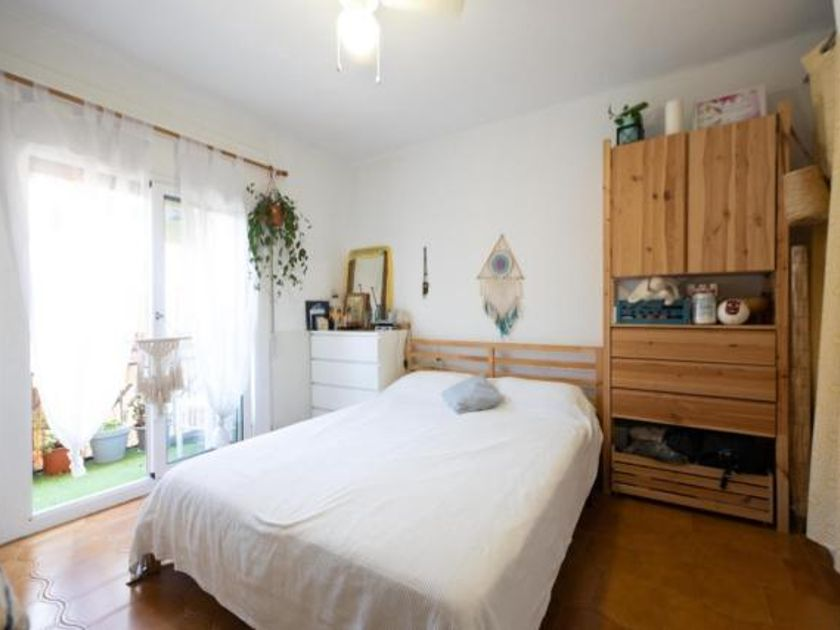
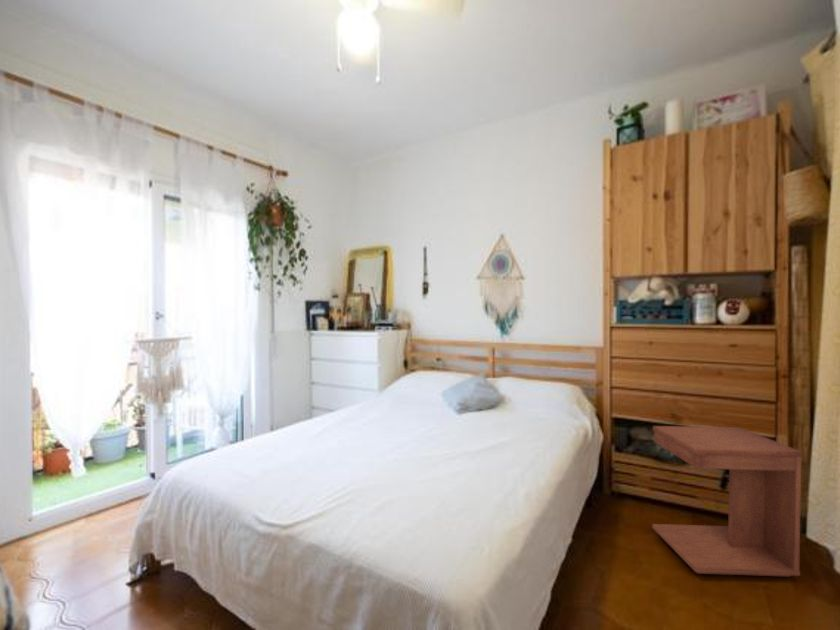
+ side table (729, 496)
